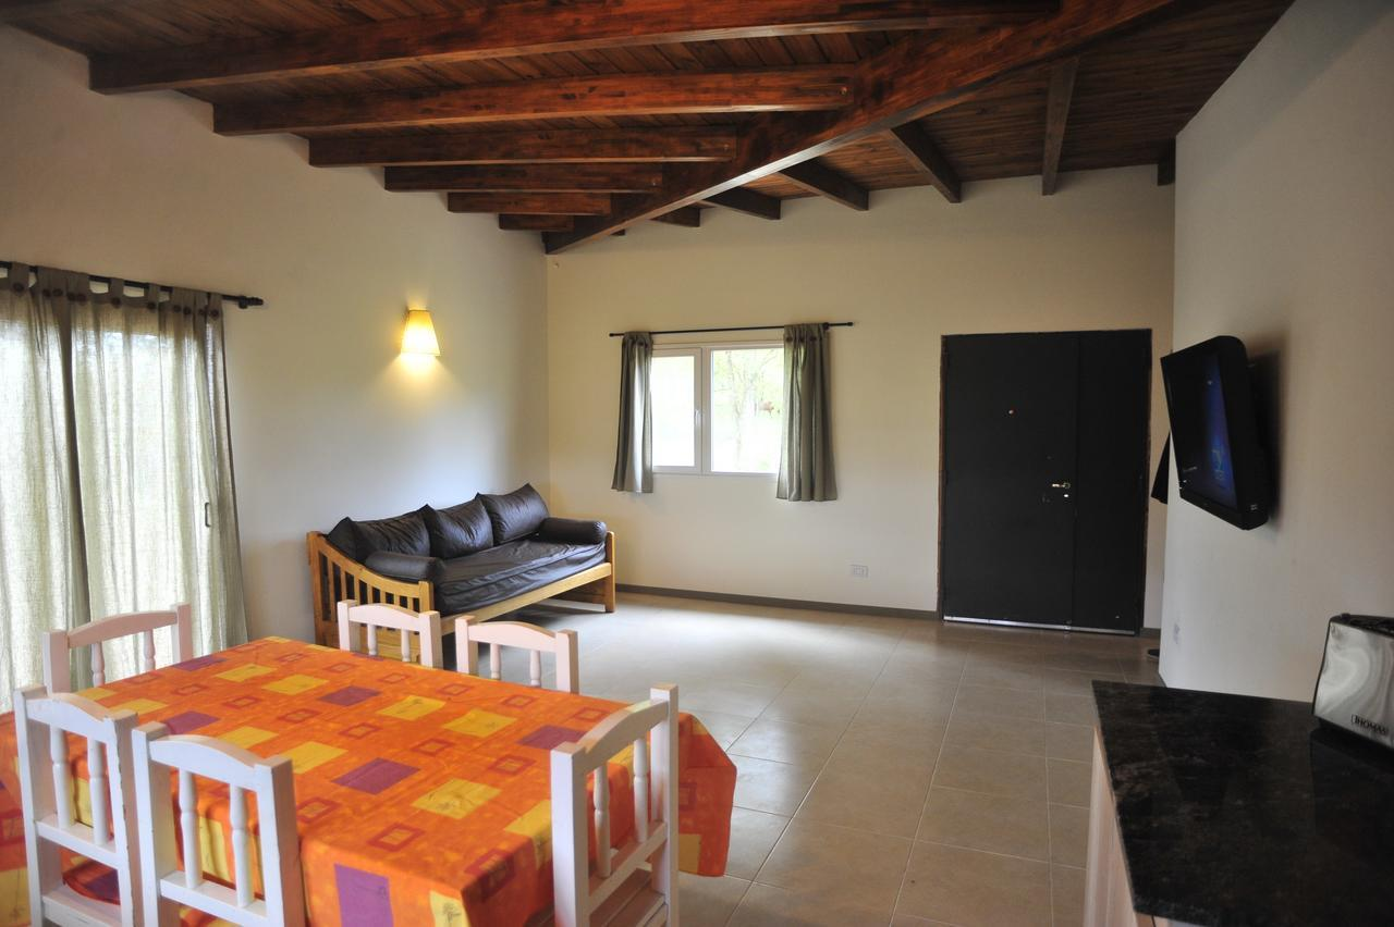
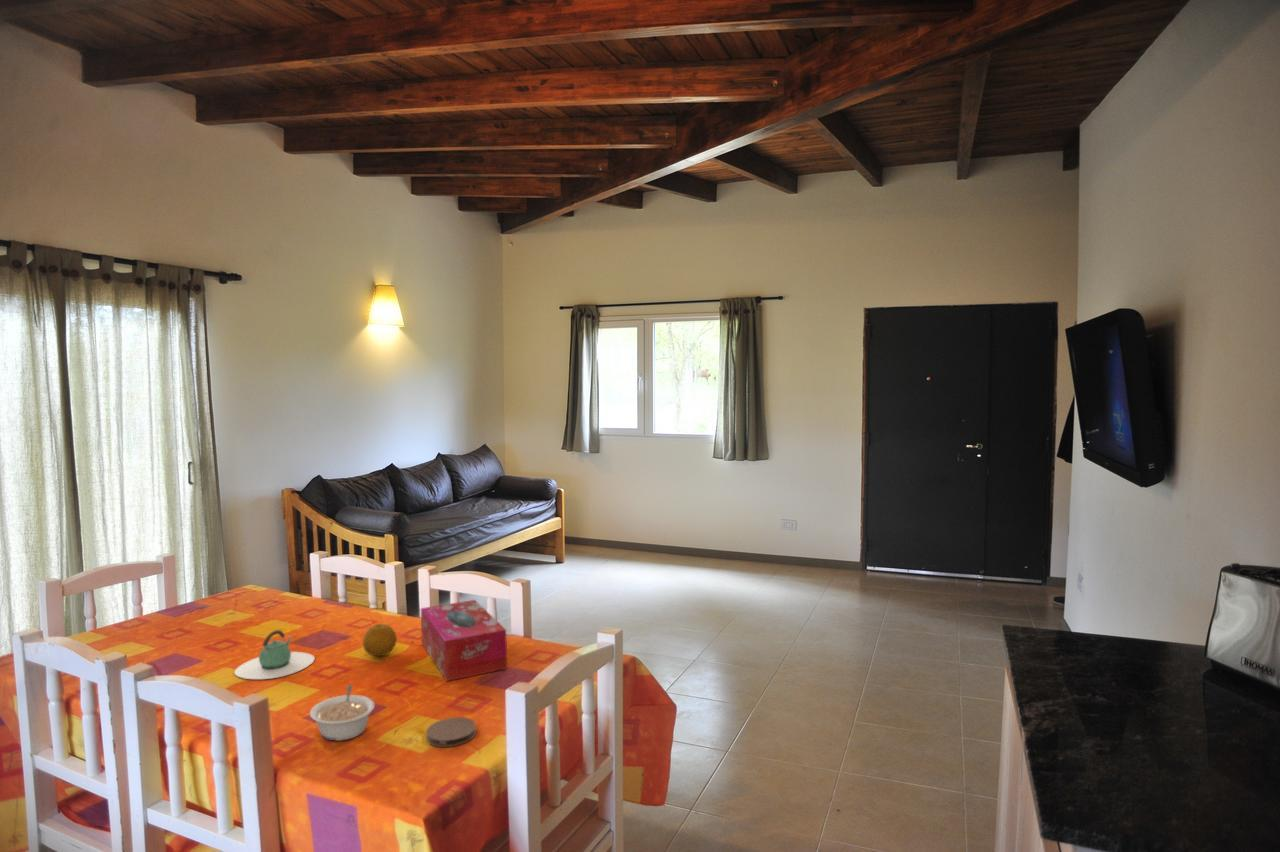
+ coaster (451, 731)
+ legume (341, 716)
+ tissue box (461, 637)
+ fruit (379, 640)
+ teapot (274, 648)
